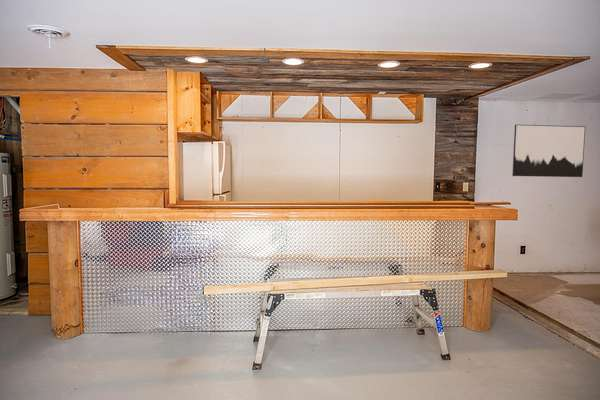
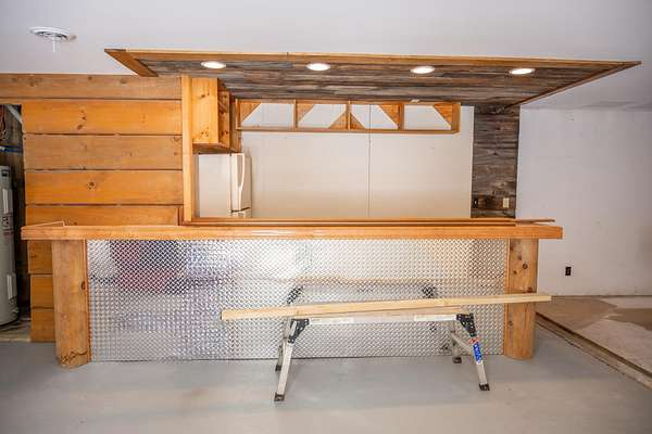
- wall art (549, 151)
